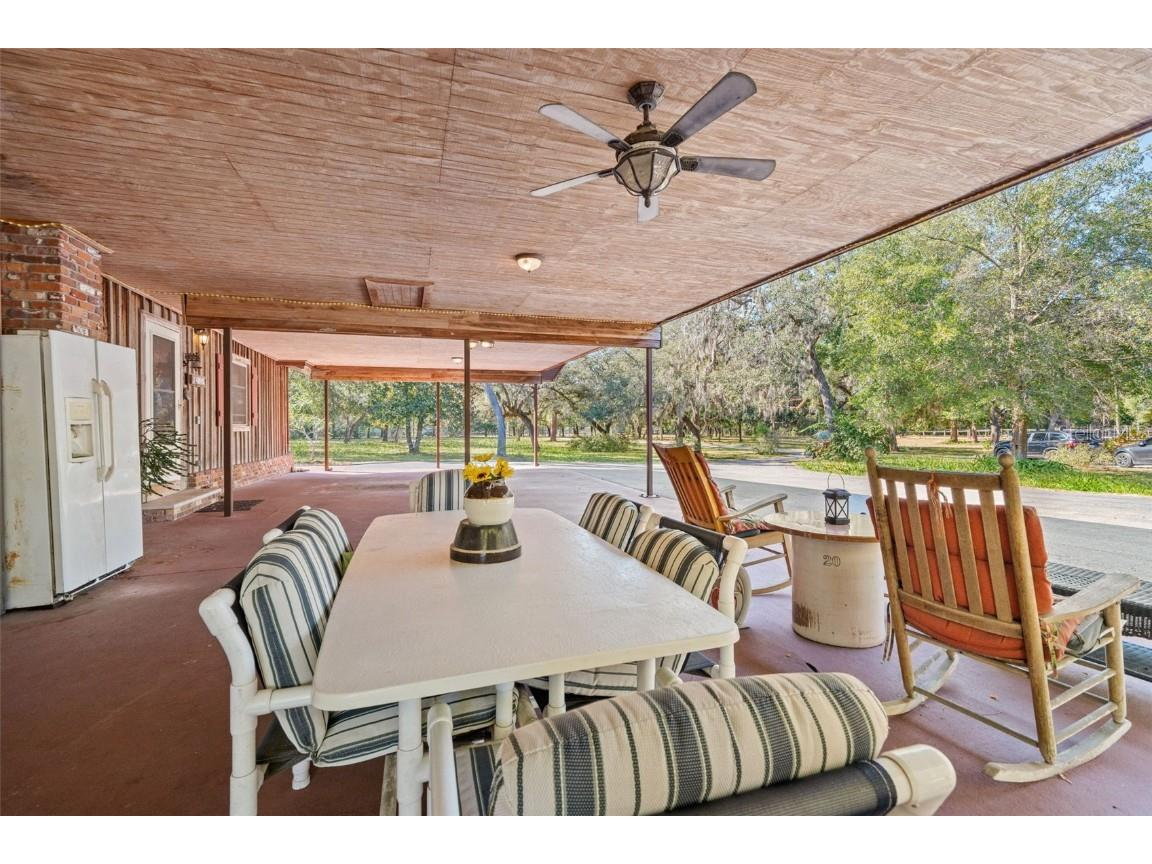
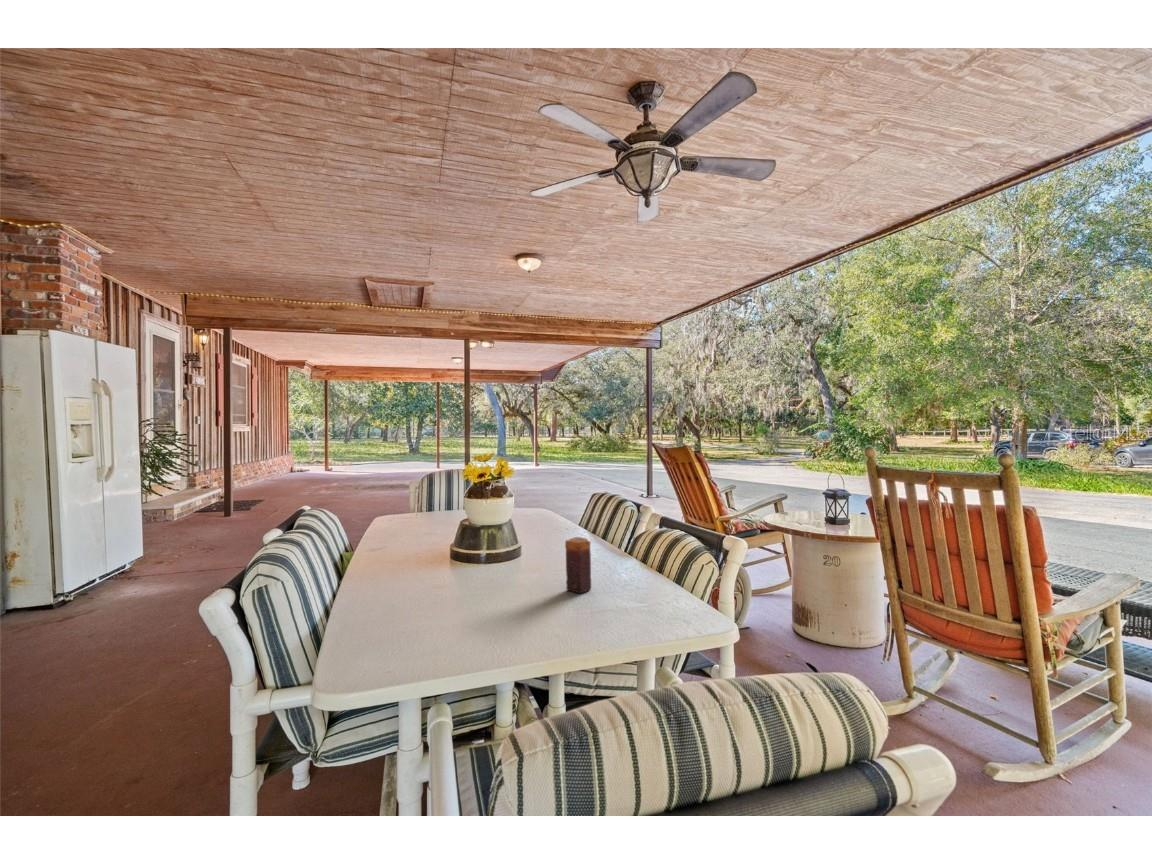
+ candle (578, 564)
